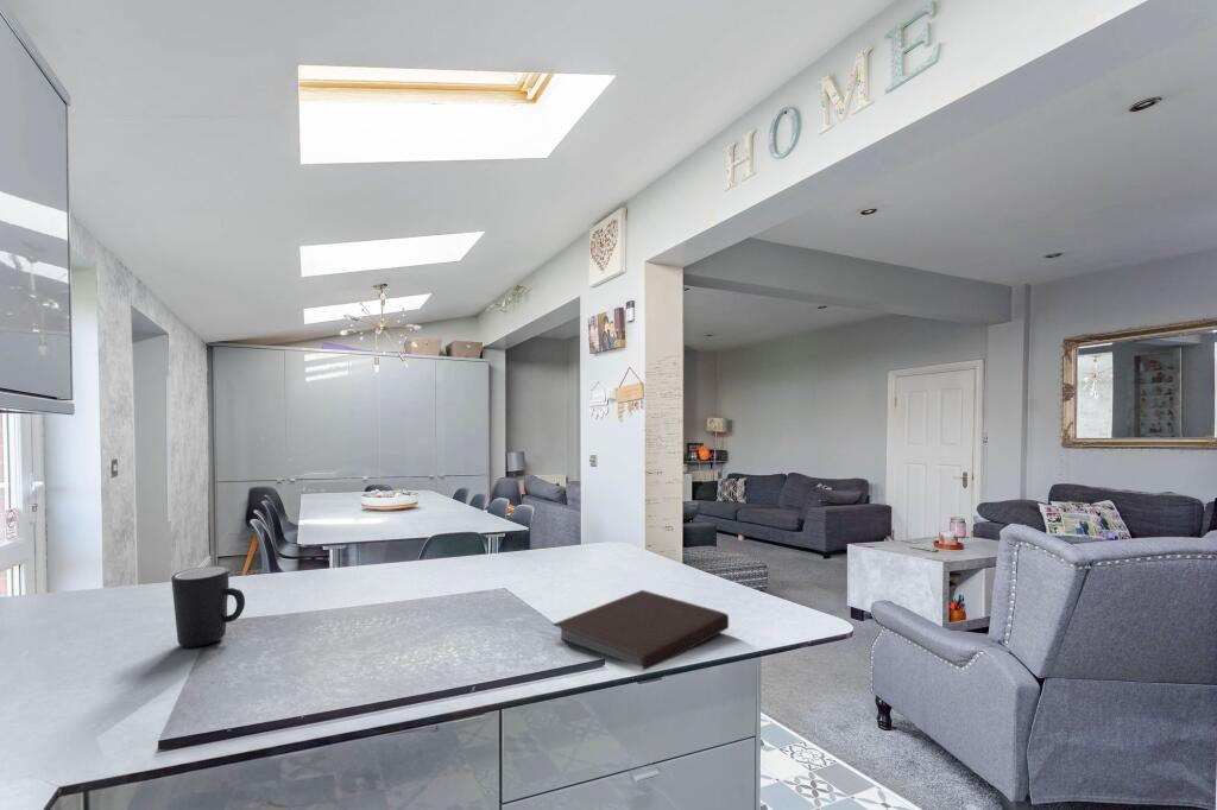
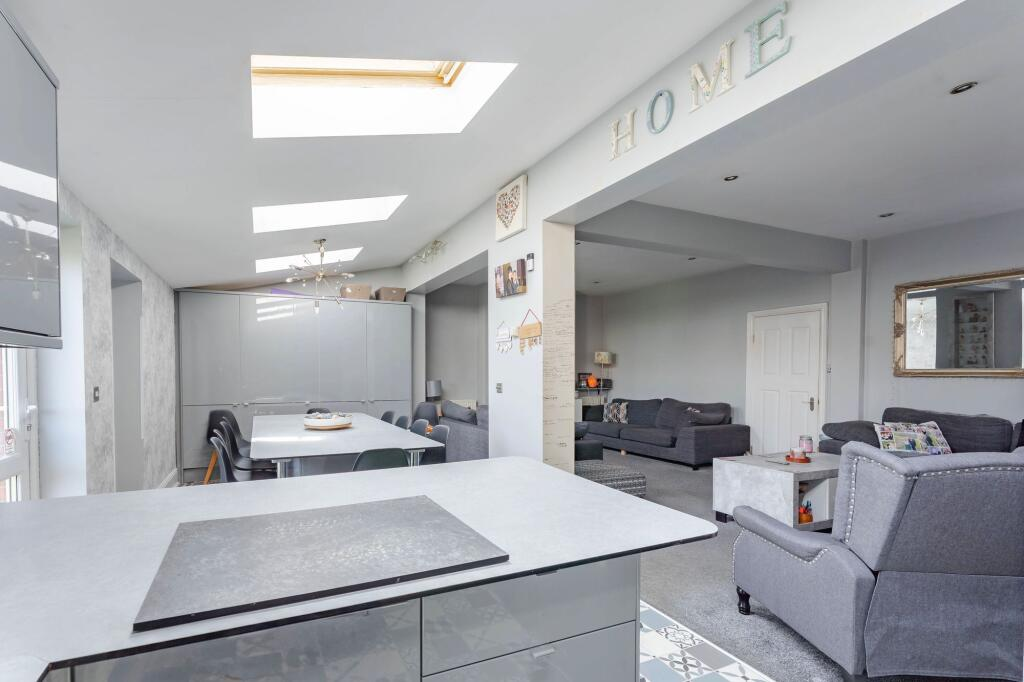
- notebook (642, 627)
- mug (209, 606)
